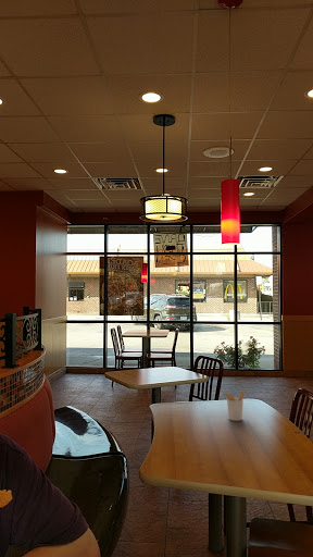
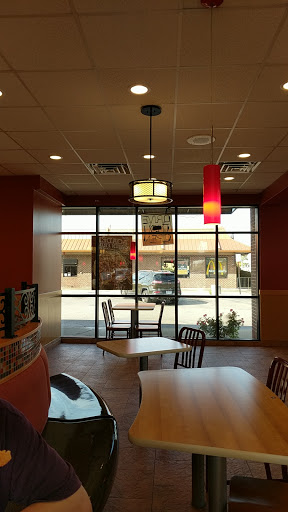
- utensil holder (233, 405)
